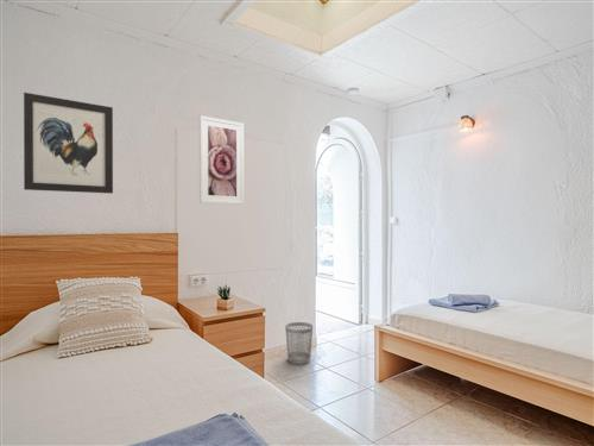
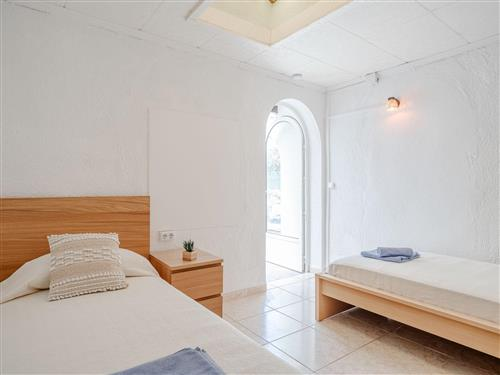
- wastebasket (298, 343)
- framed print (222, 162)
- wall art (70, 145)
